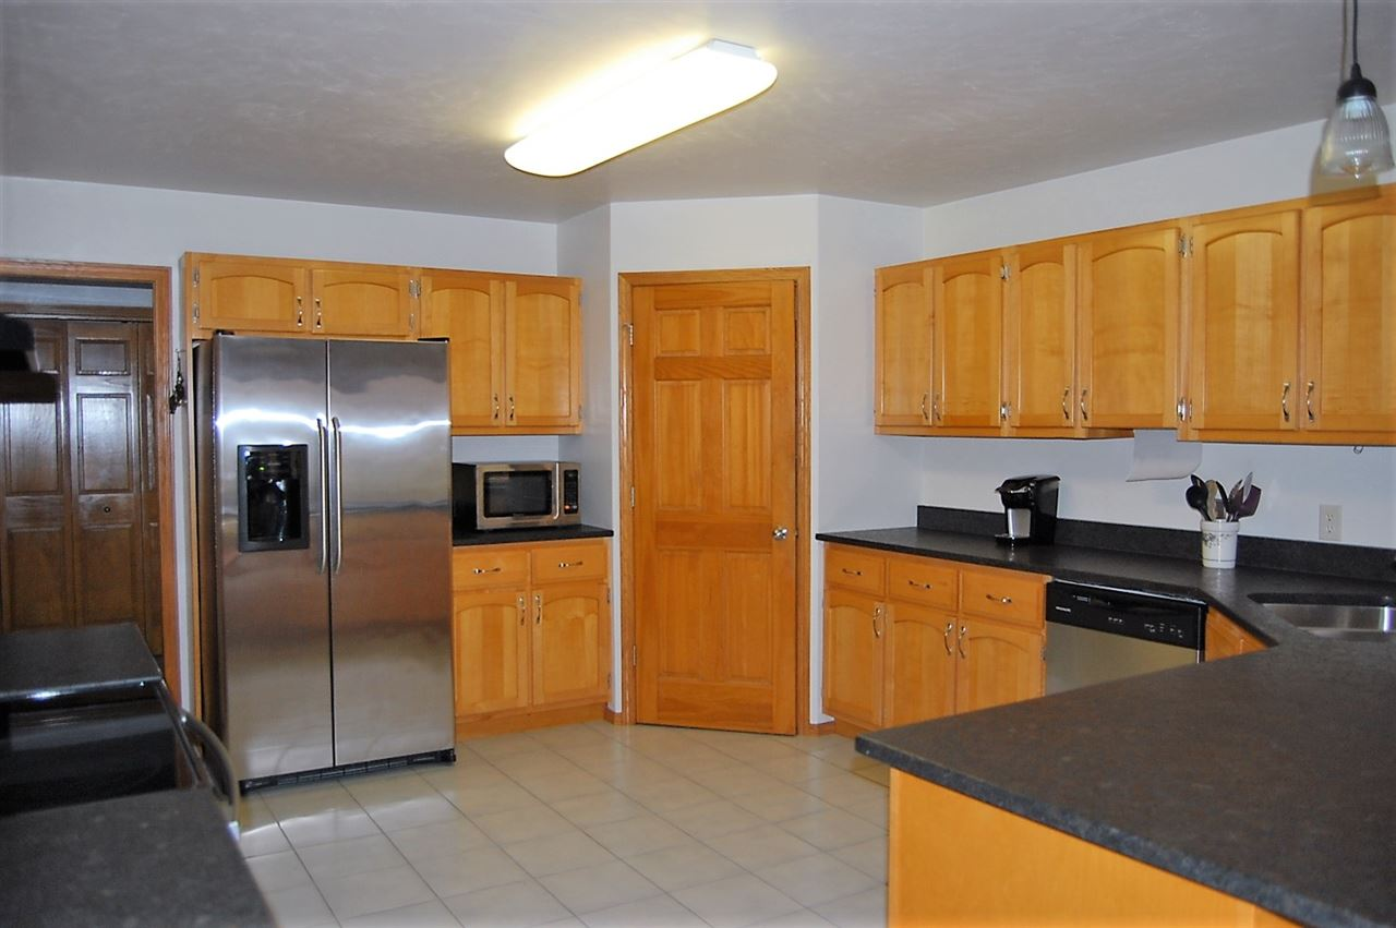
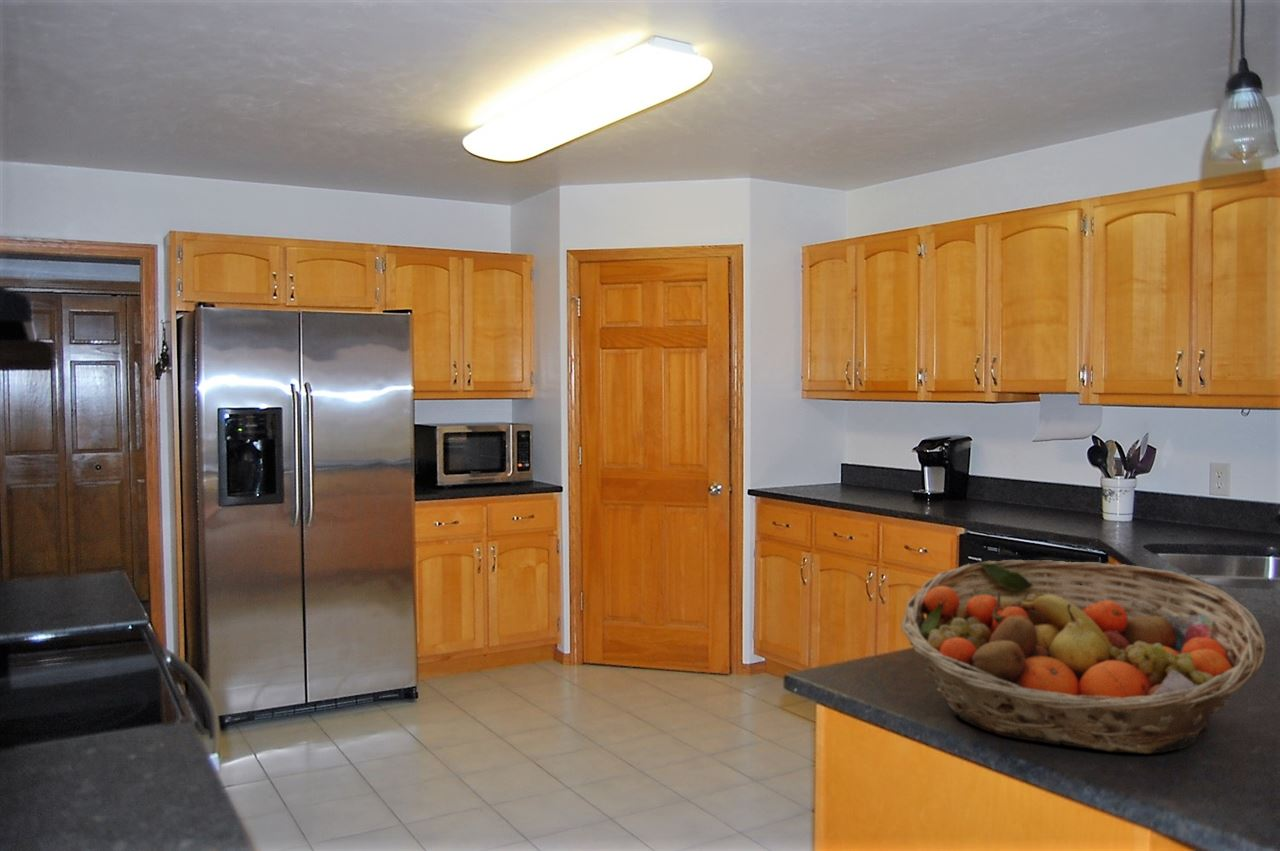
+ fruit basket (1070, 647)
